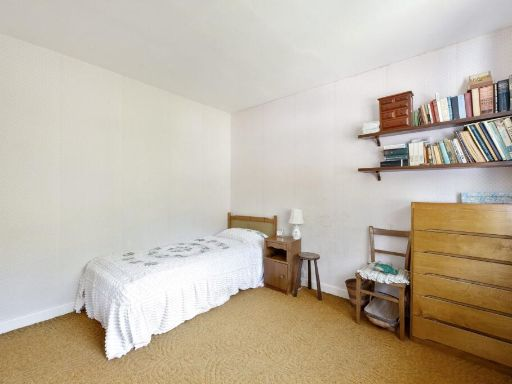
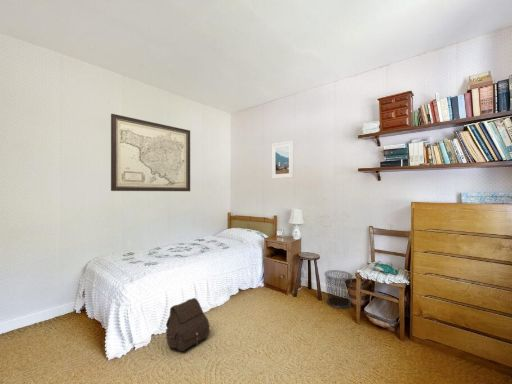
+ wall art (155, 157)
+ satchel (185, 321)
+ waste bin (338, 288)
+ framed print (282, 160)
